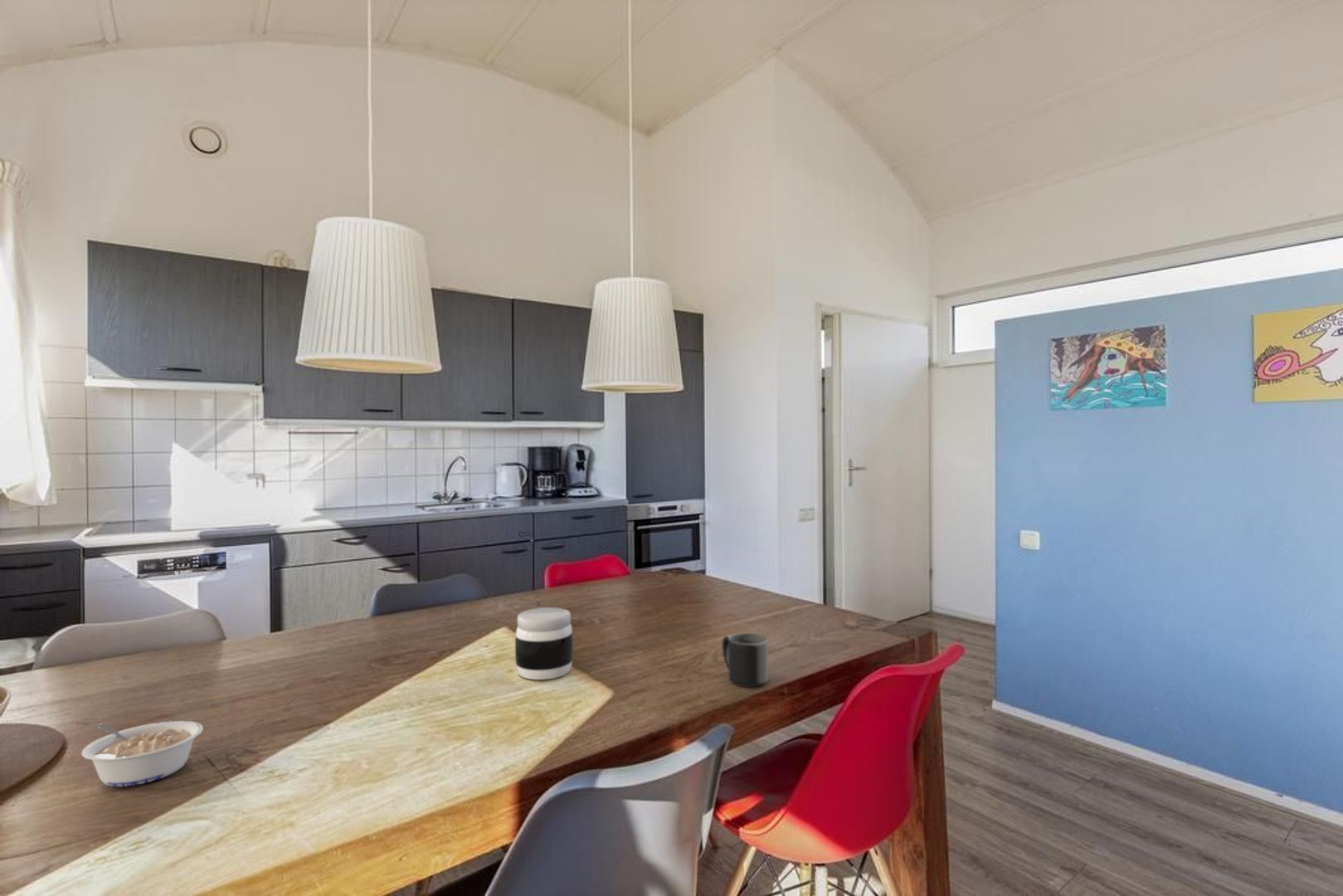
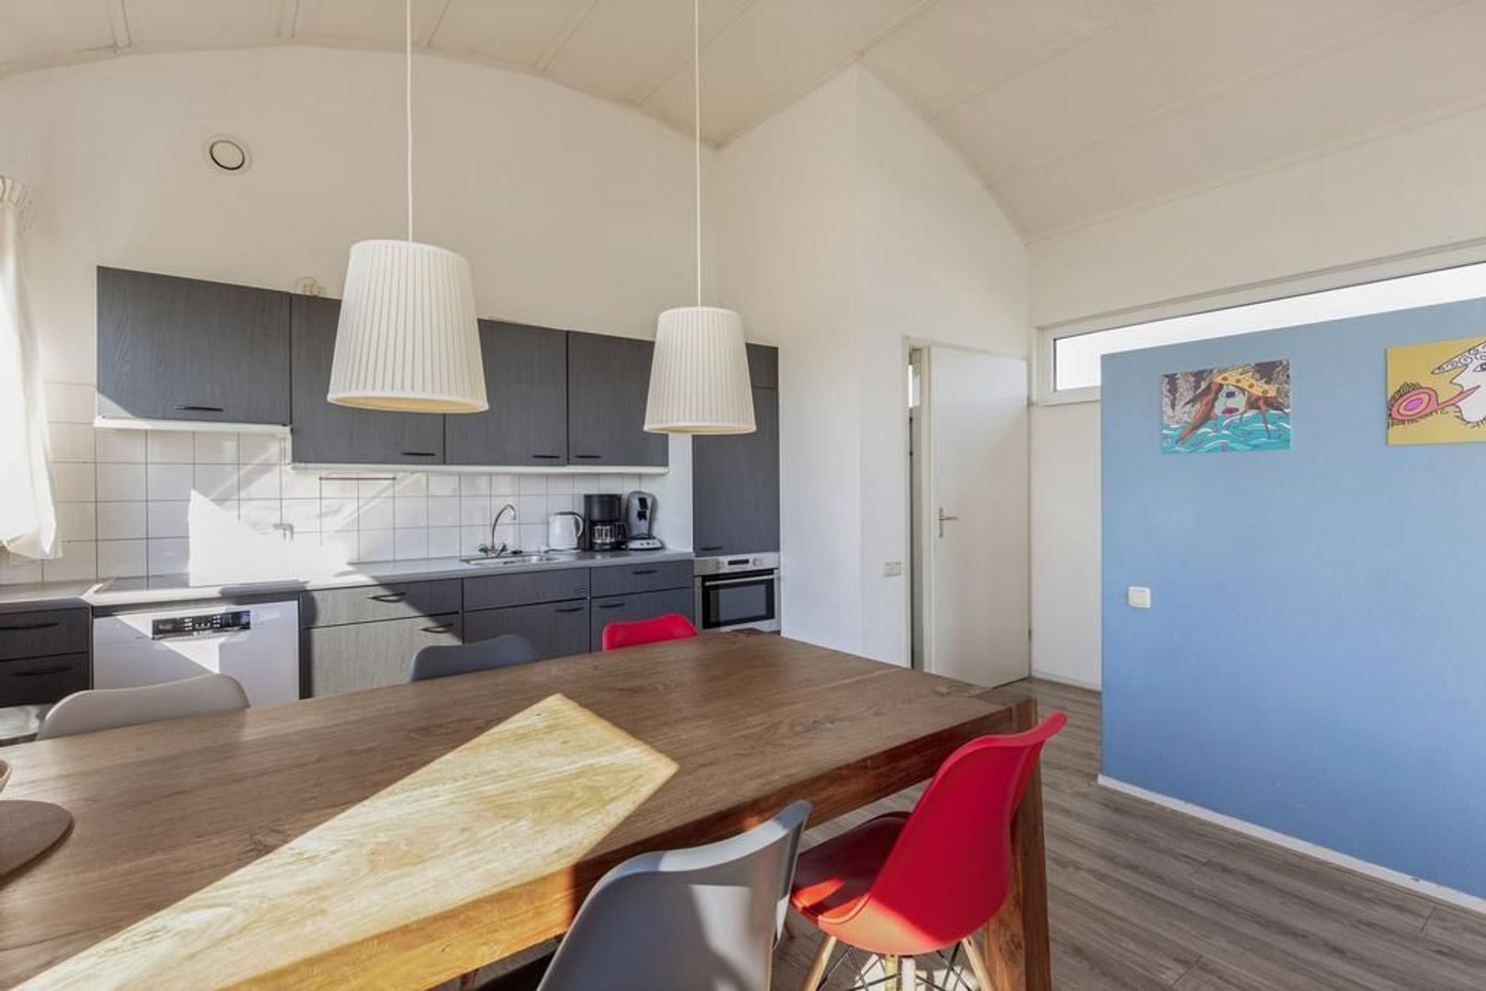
- jar (544, 642)
- mug (742, 656)
- legume (140, 752)
